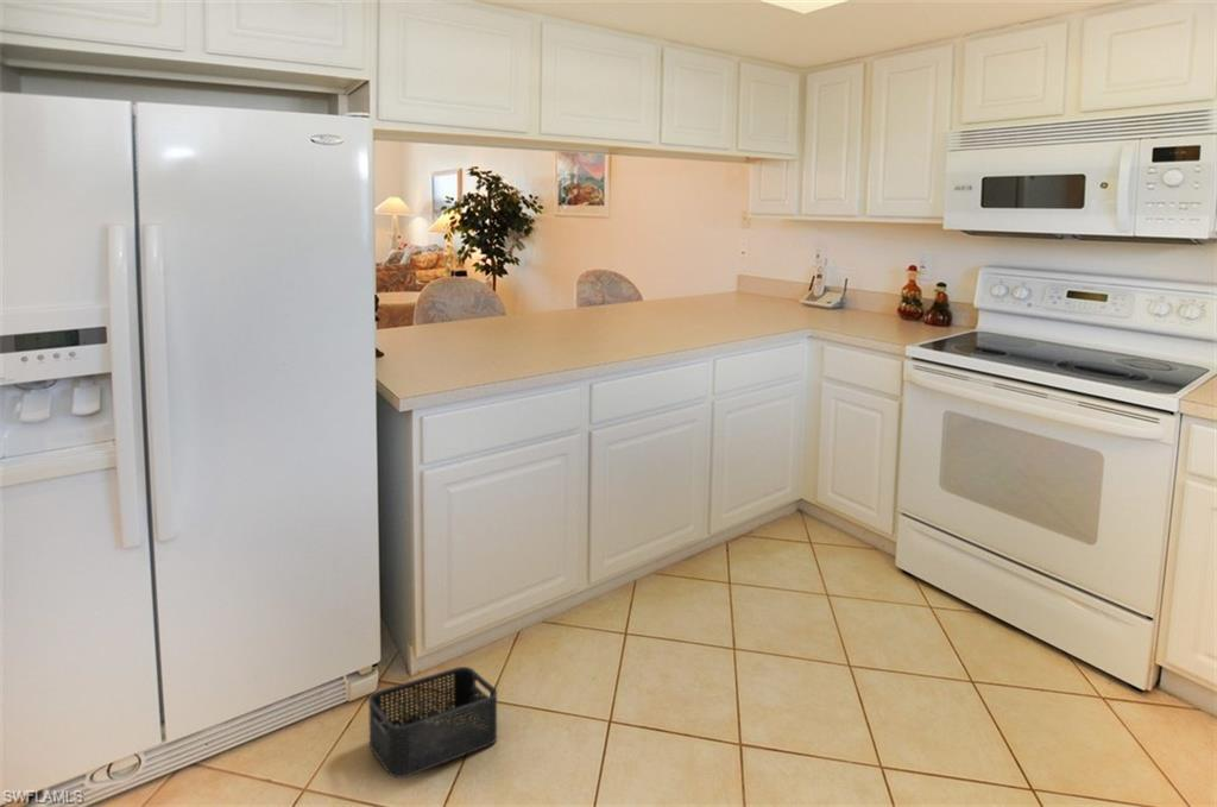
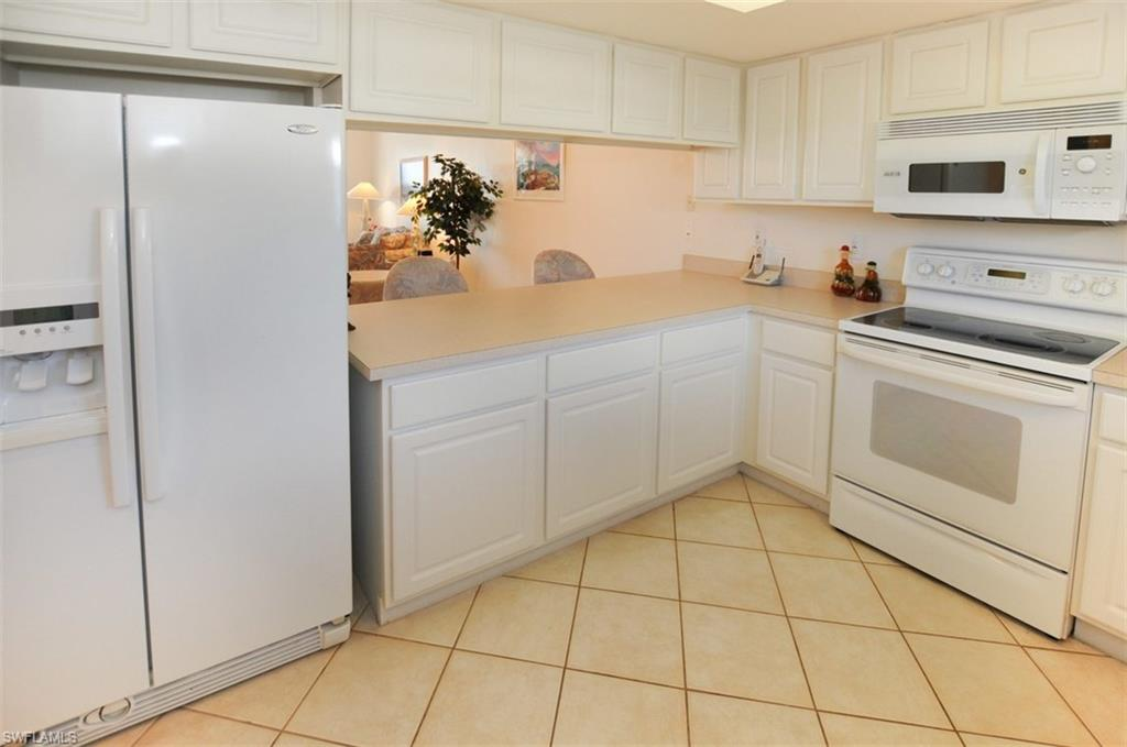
- storage bin (434, 718)
